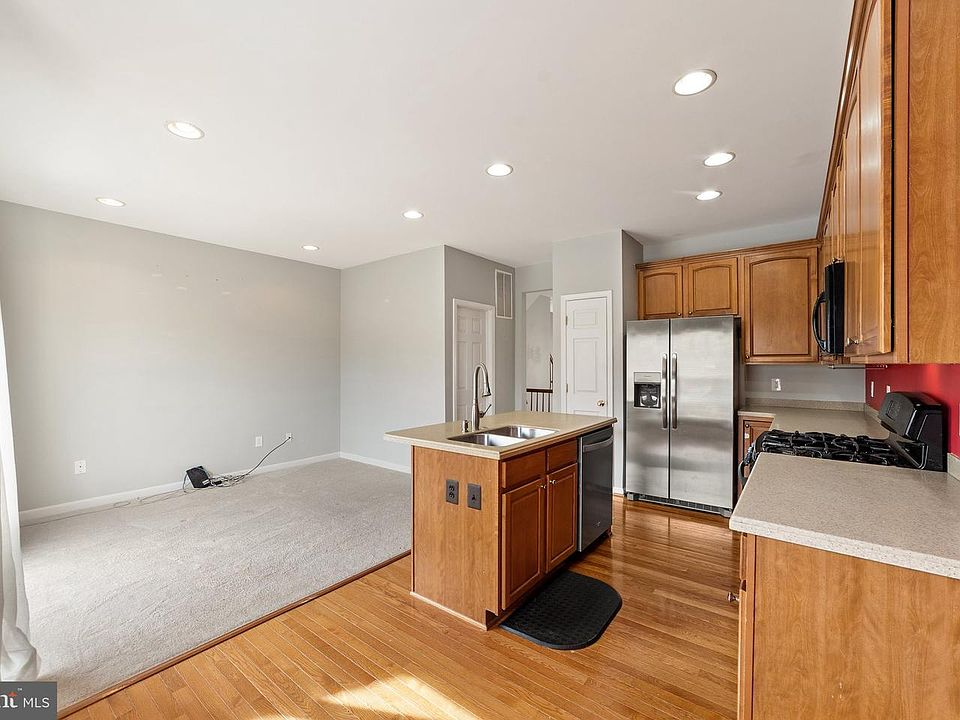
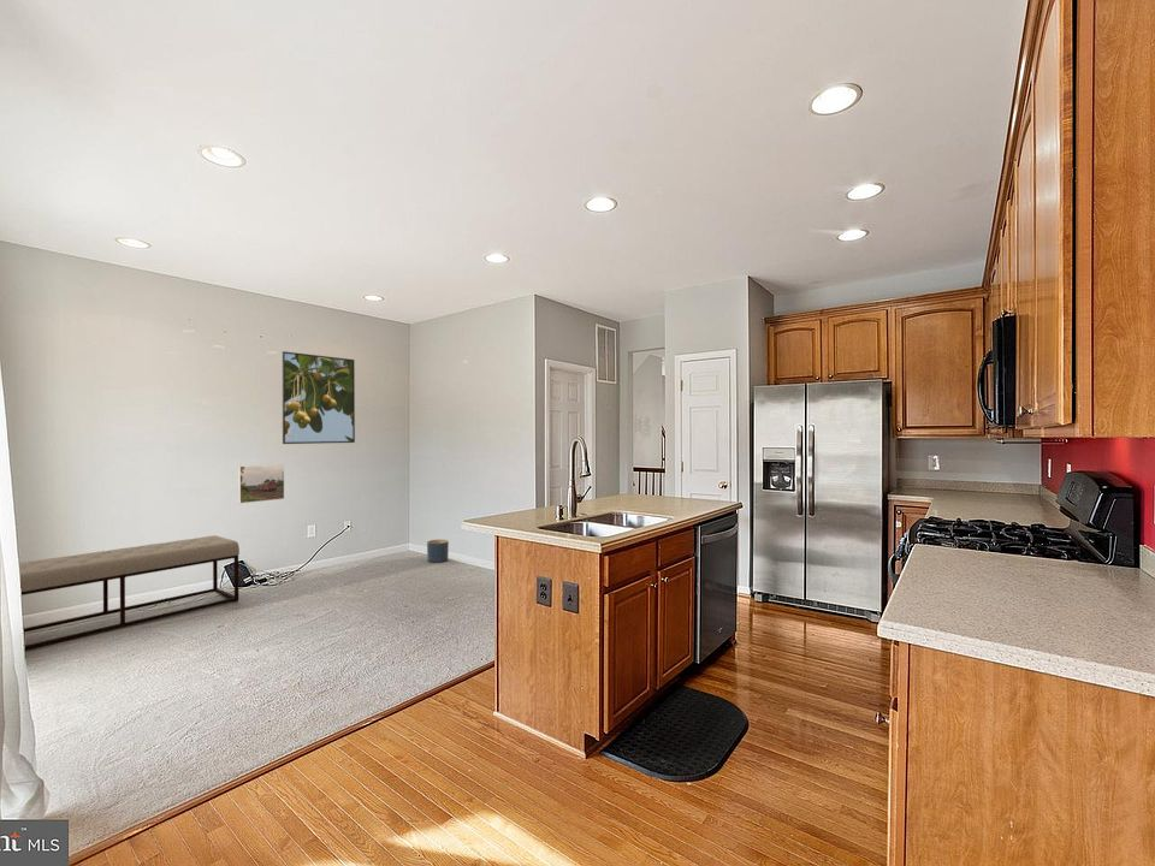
+ planter (437, 550)
+ bench (107, 587)
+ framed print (261, 482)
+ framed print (320, 399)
